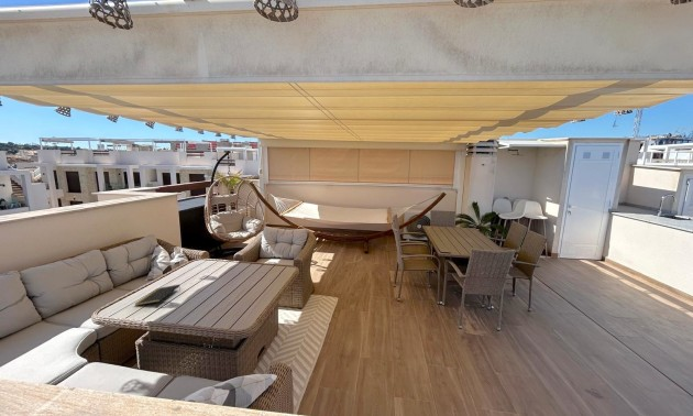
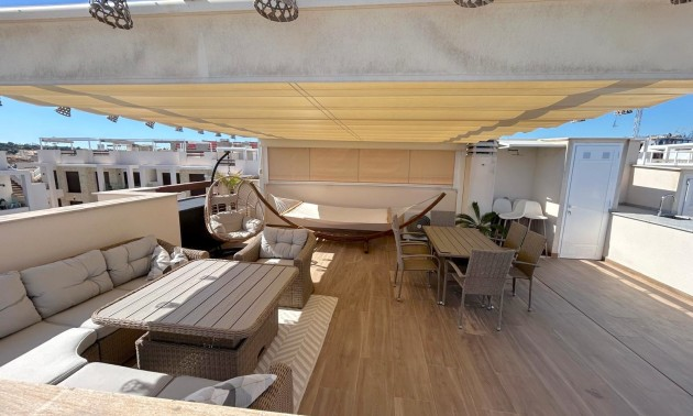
- notepad (158, 294)
